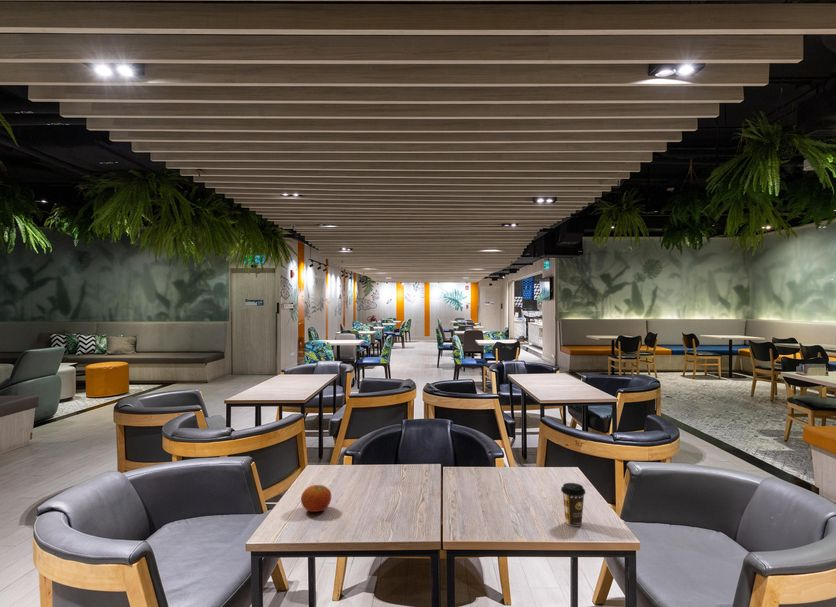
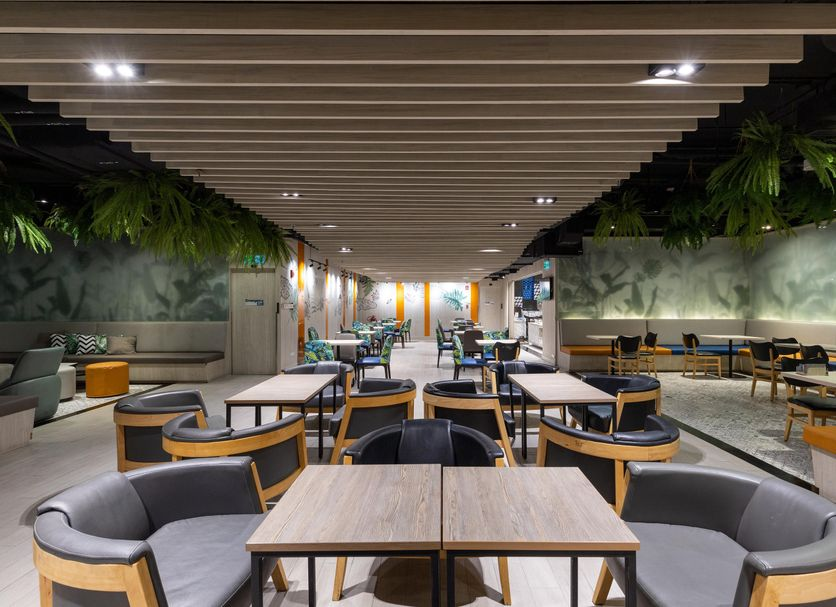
- fruit (316, 498)
- coffee cup (573, 504)
